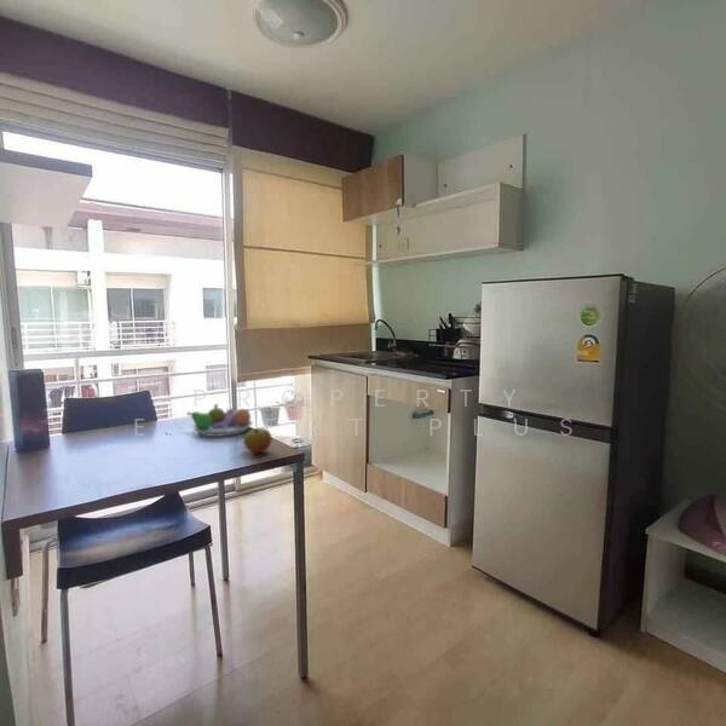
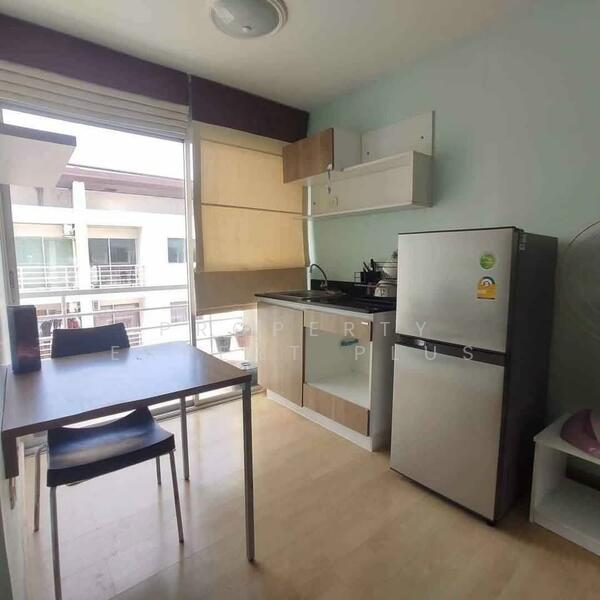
- apple (258, 439)
- fruit bowl (220, 417)
